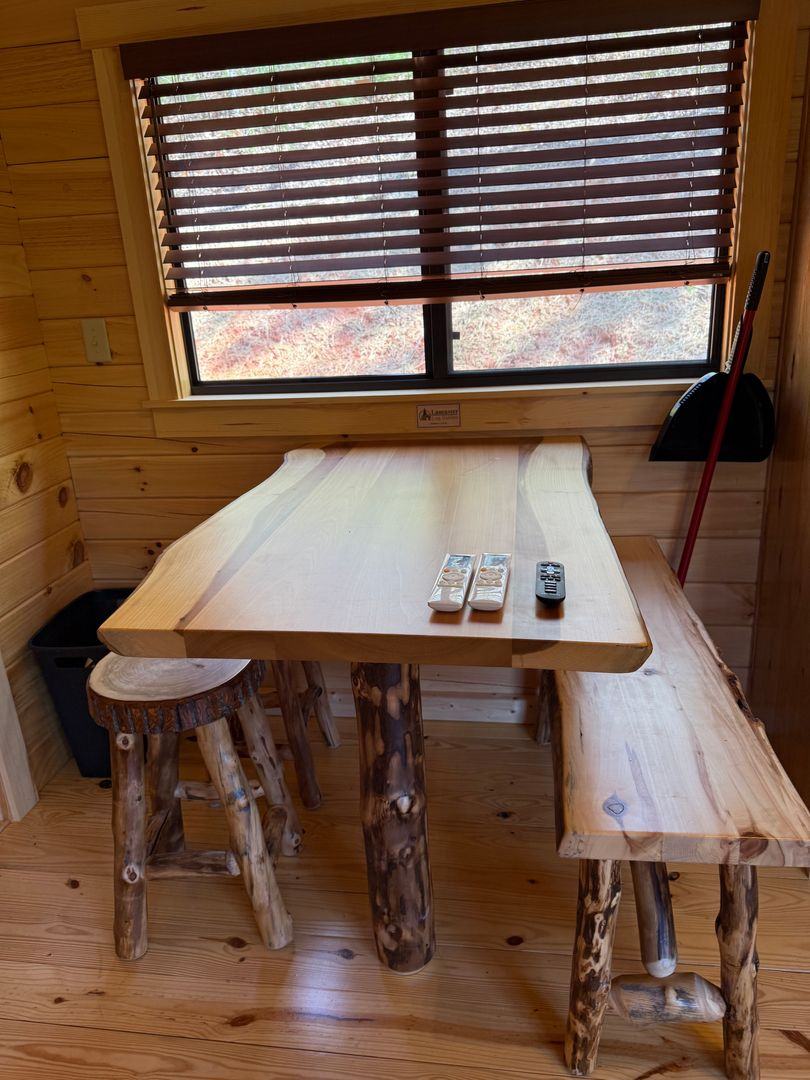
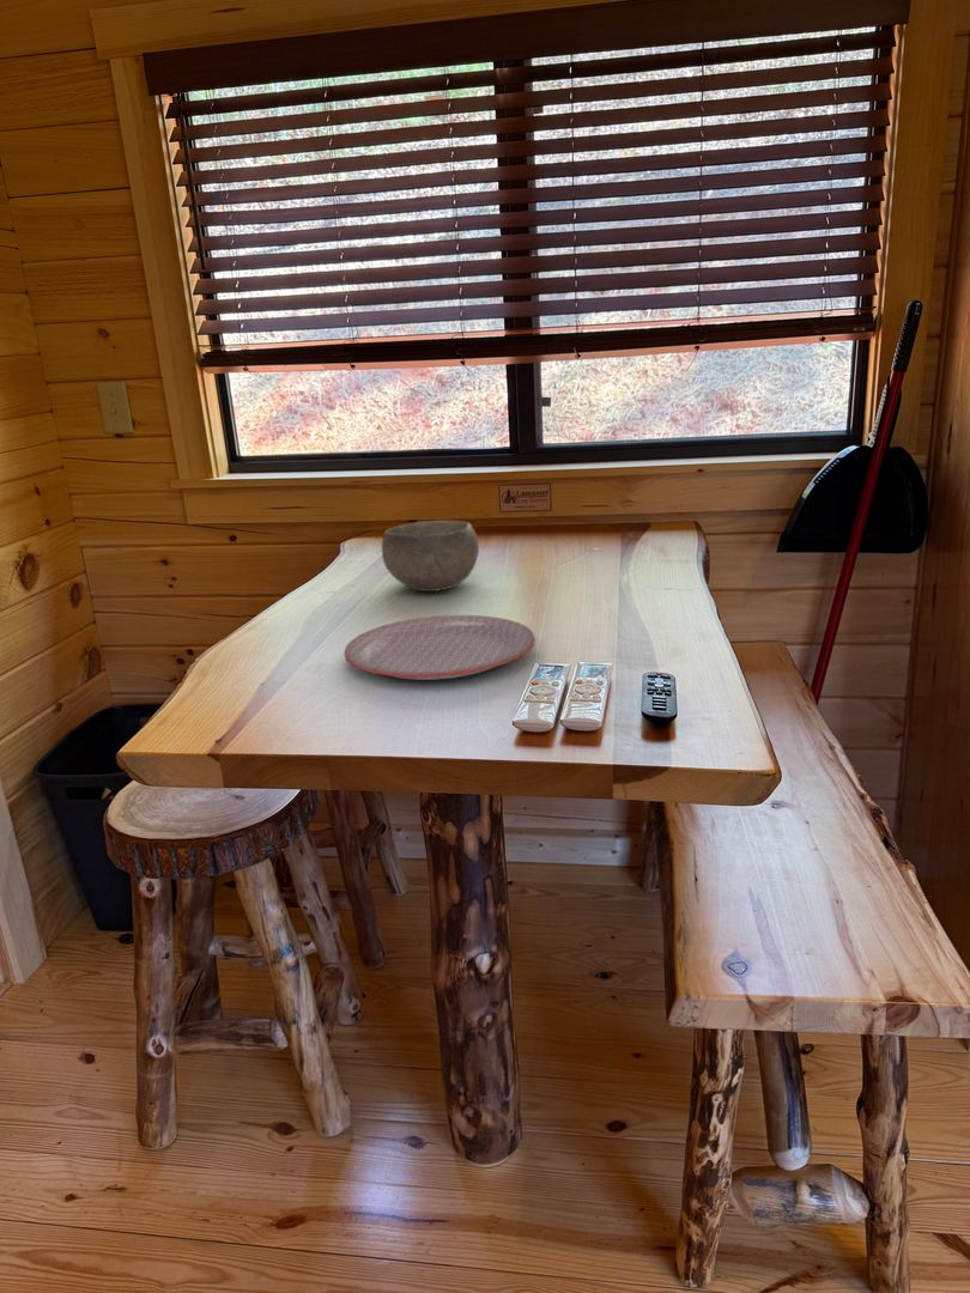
+ bowl (431, 557)
+ plate (439, 649)
